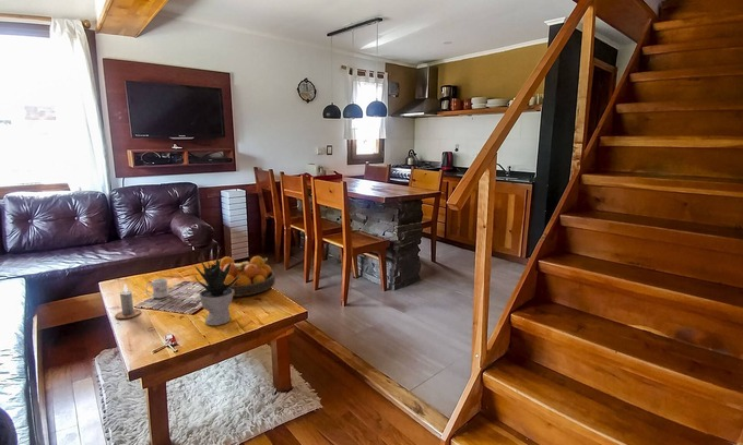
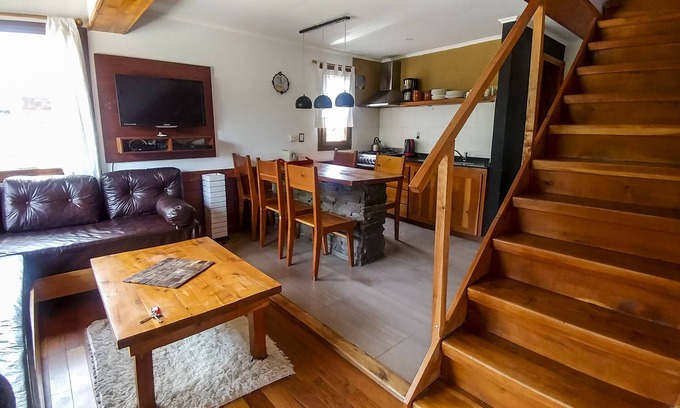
- fruit bowl (241, 272)
- mug (156, 288)
- candle (126, 299)
- potted plant (213, 288)
